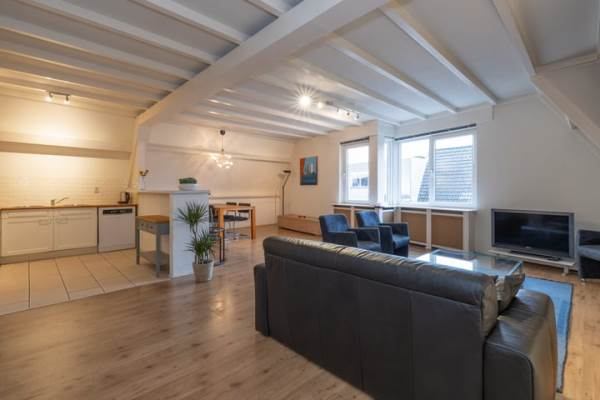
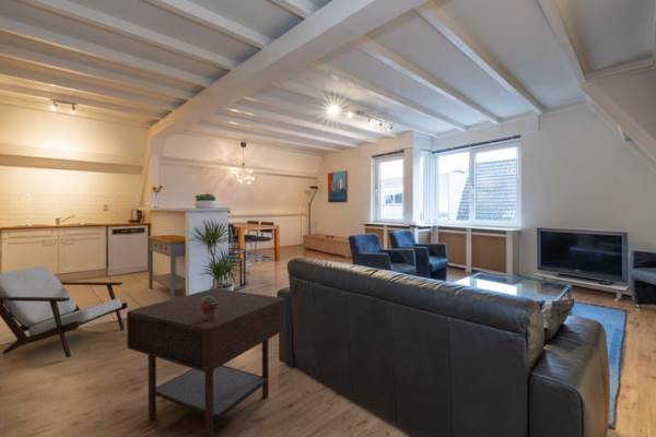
+ armchair (60, 305)
+ potted succulent (209, 306)
+ side table (211, 355)
